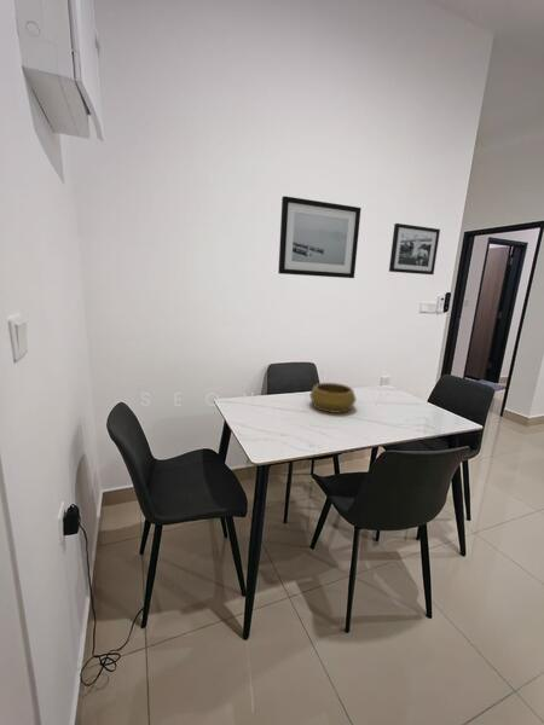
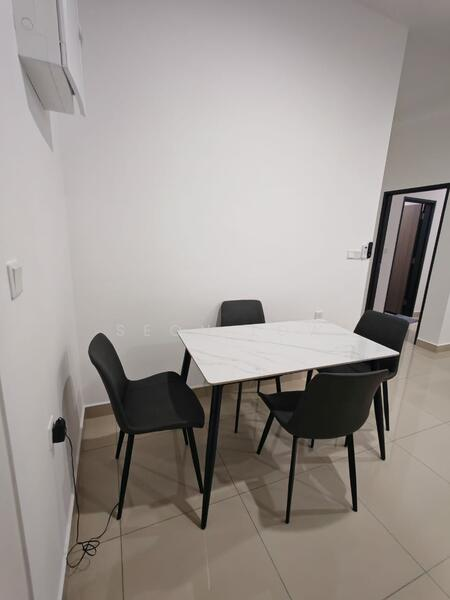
- wall art (320, 239)
- decorative bowl (332, 396)
- picture frame (415, 250)
